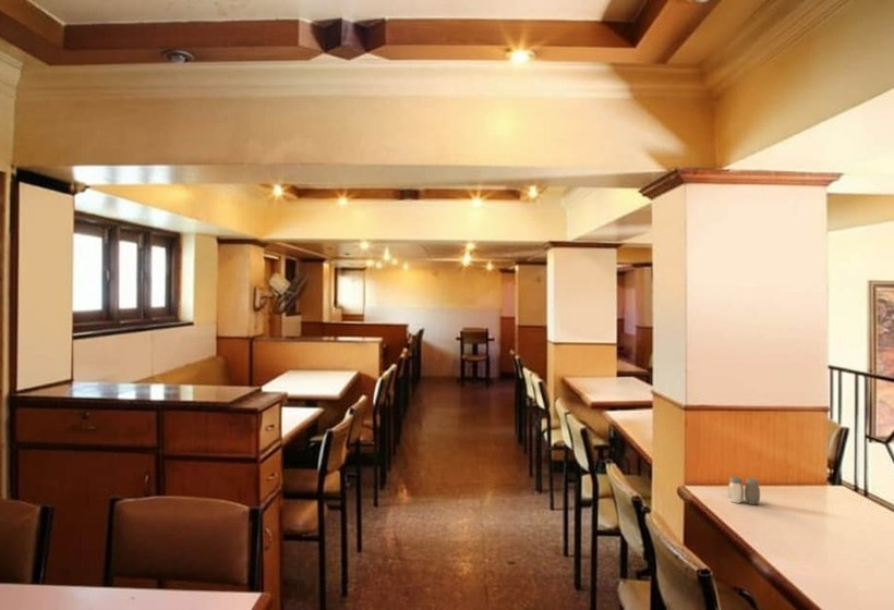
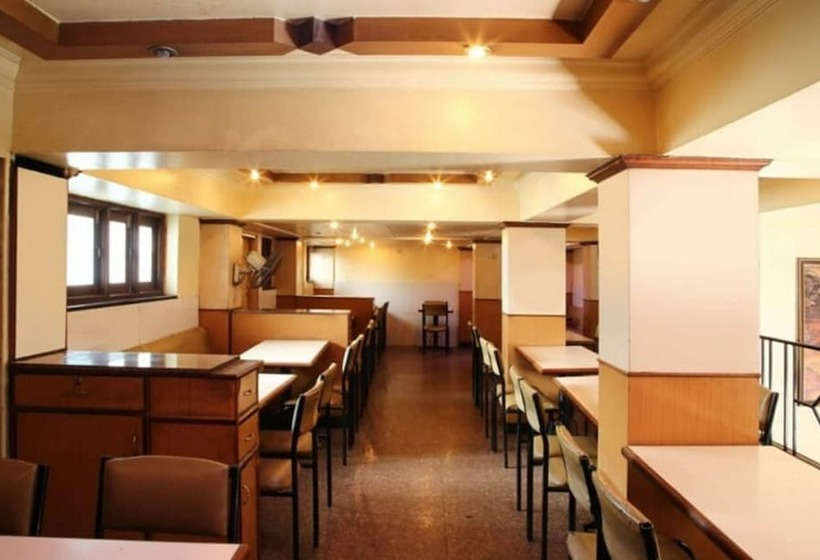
- salt and pepper shaker (745, 489)
